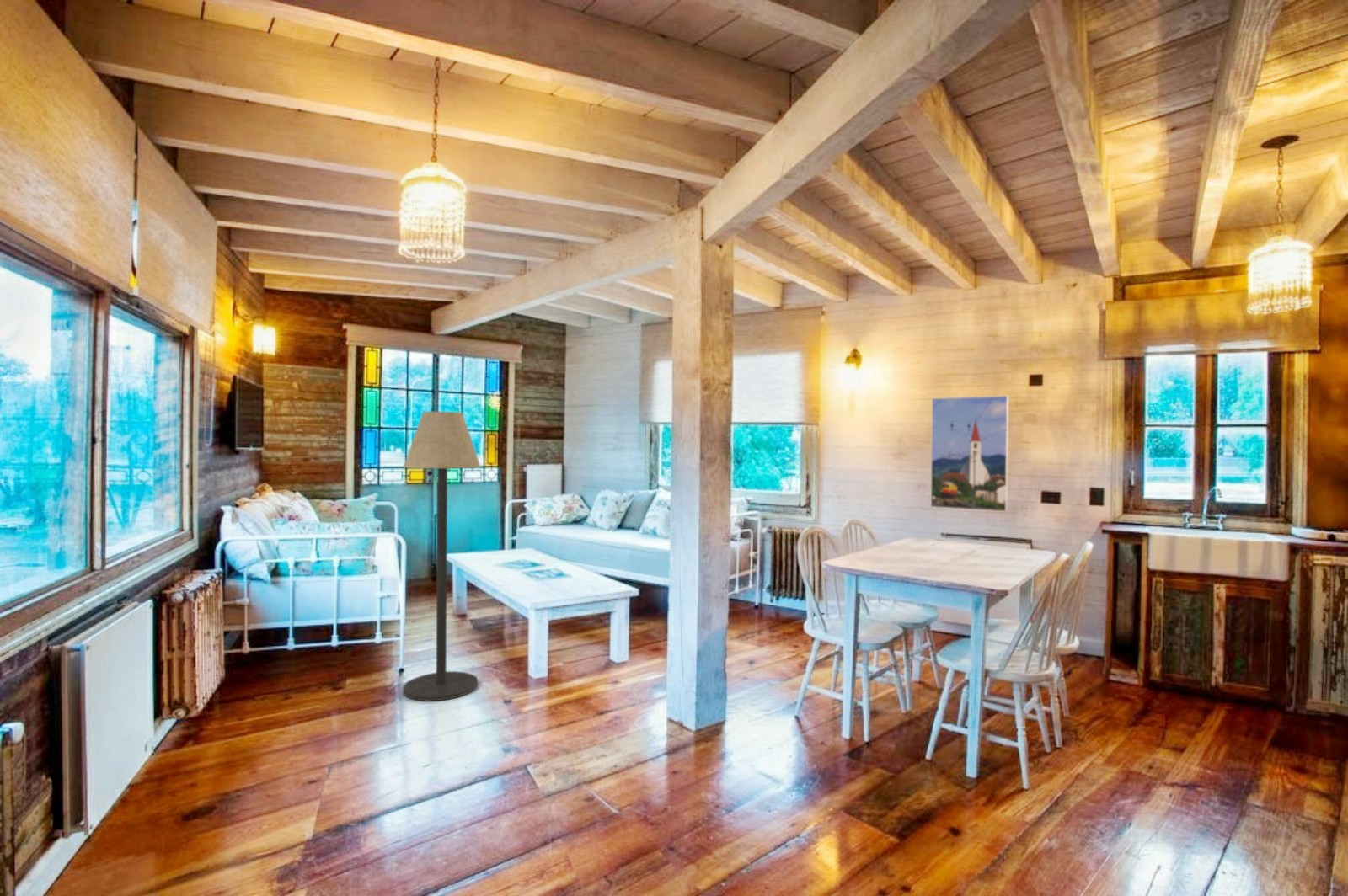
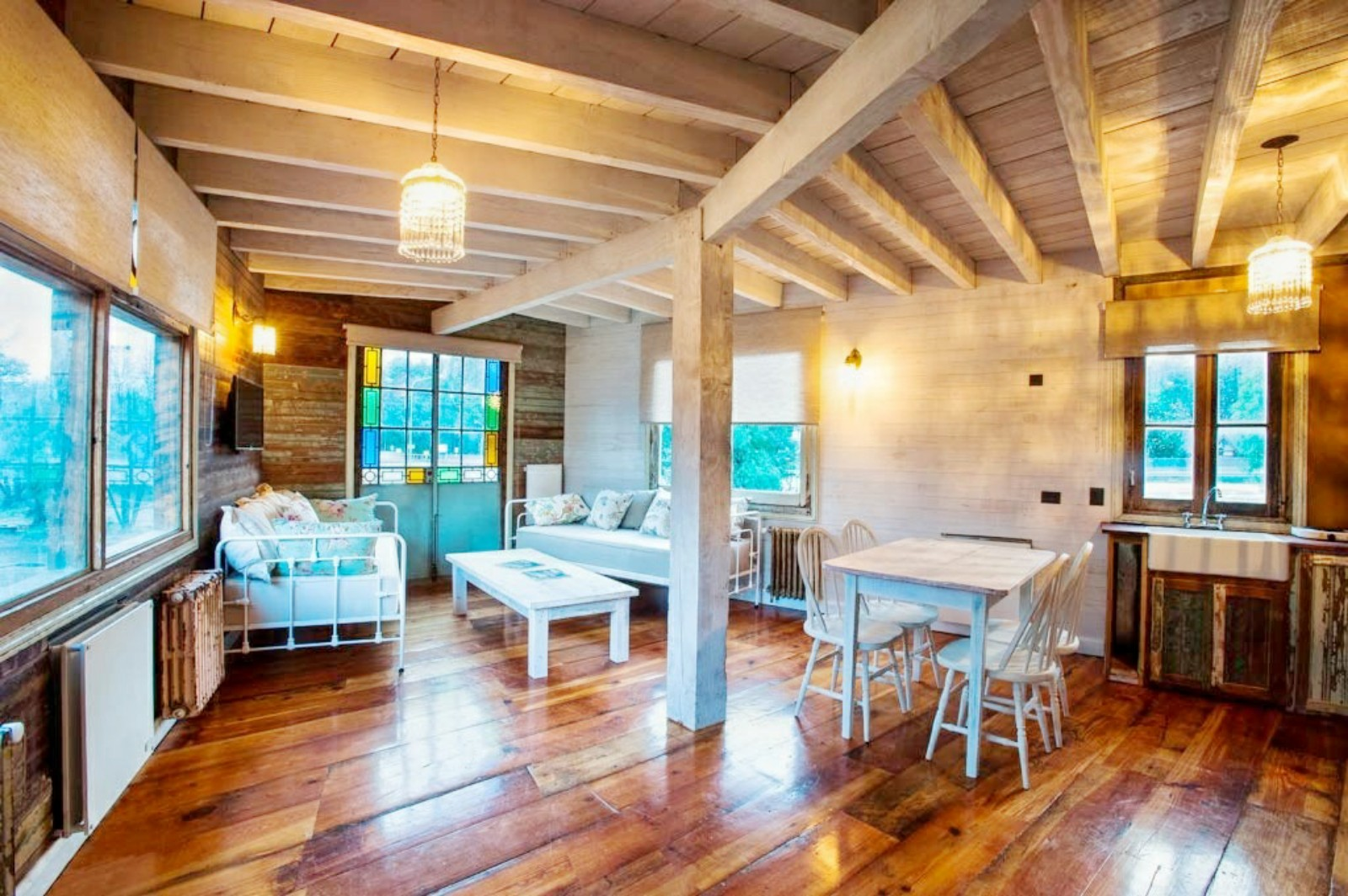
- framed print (968, 453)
- floor lamp (441, 550)
